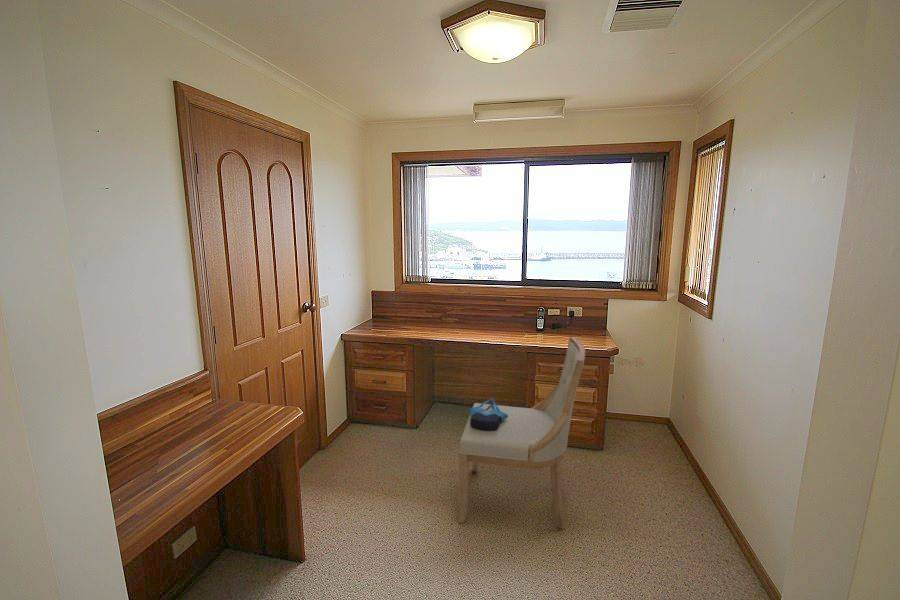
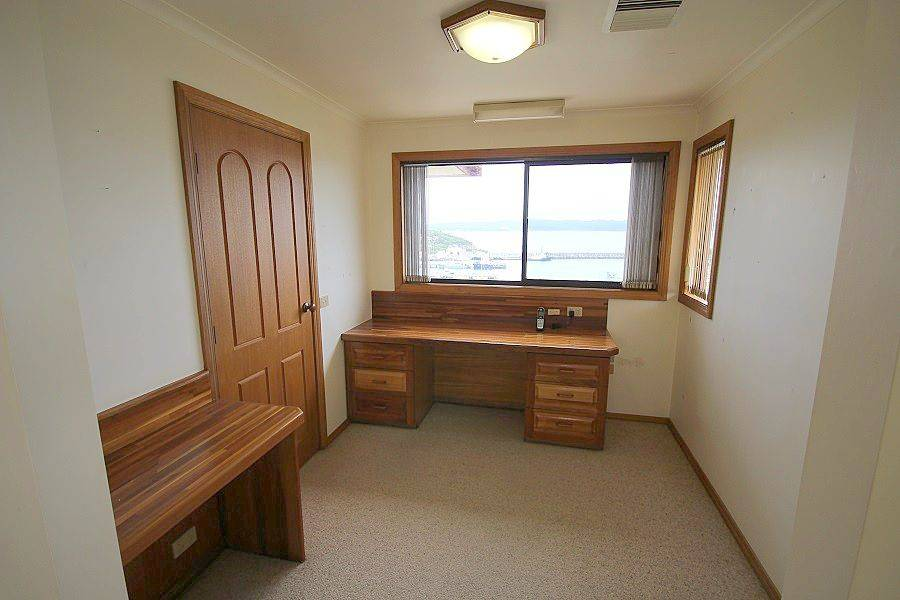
- chair (521, 424)
- tote bag (488, 412)
